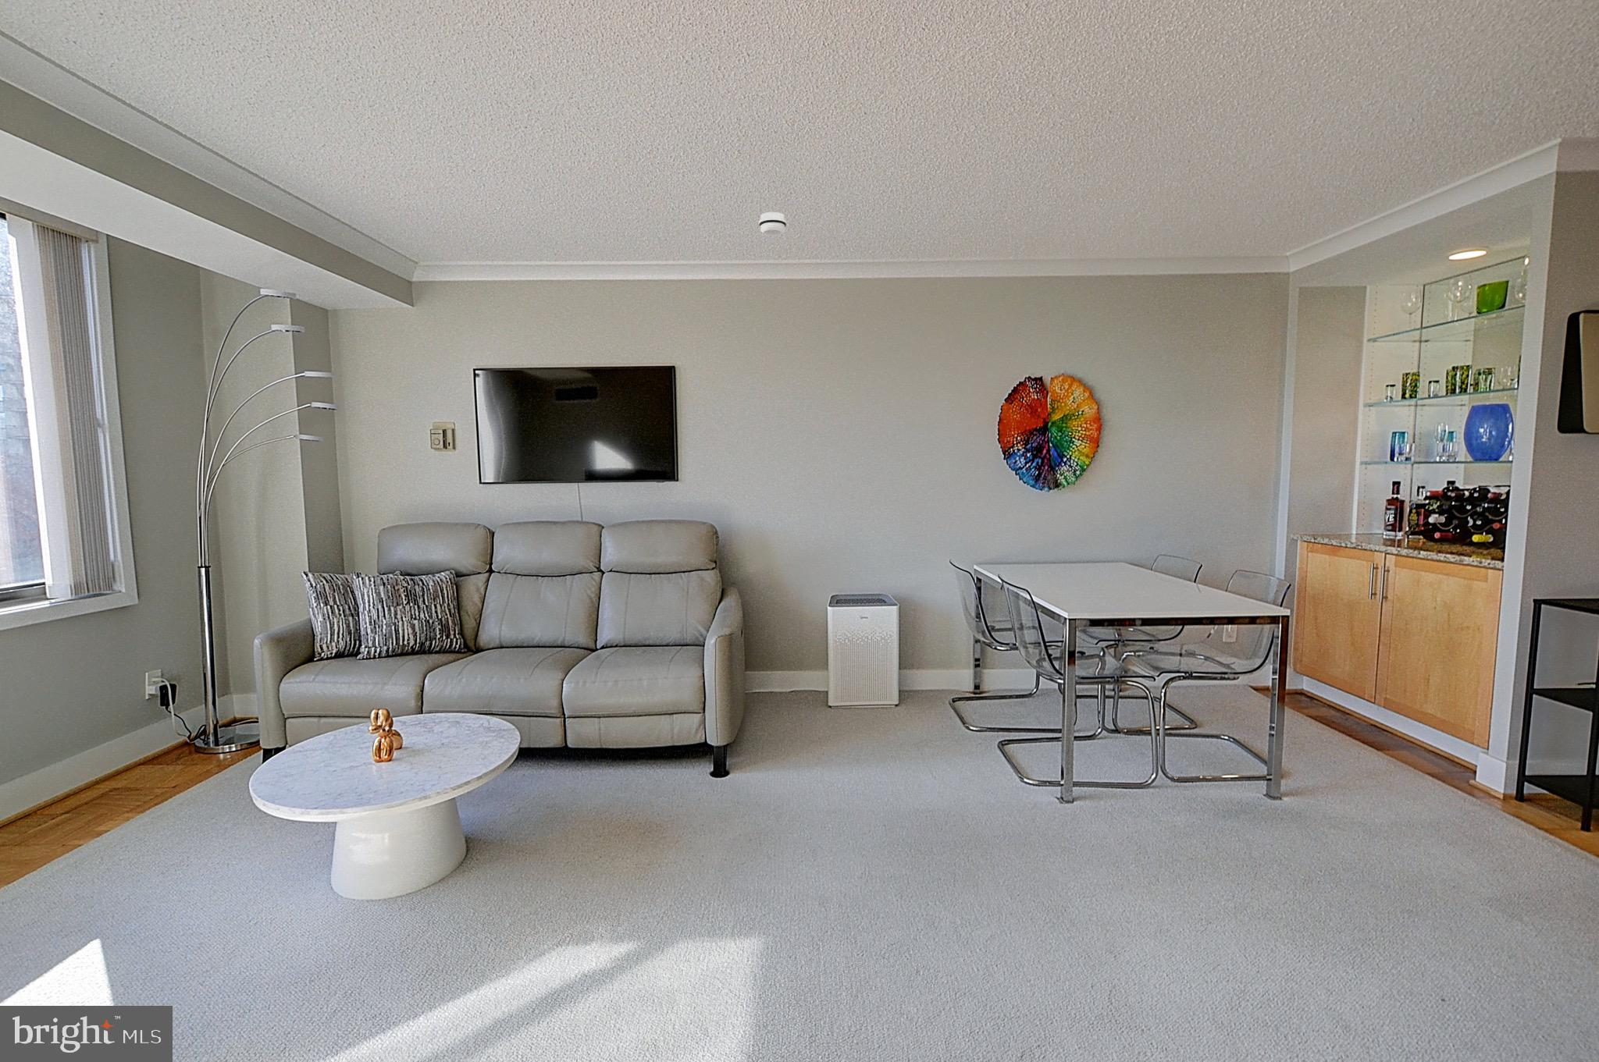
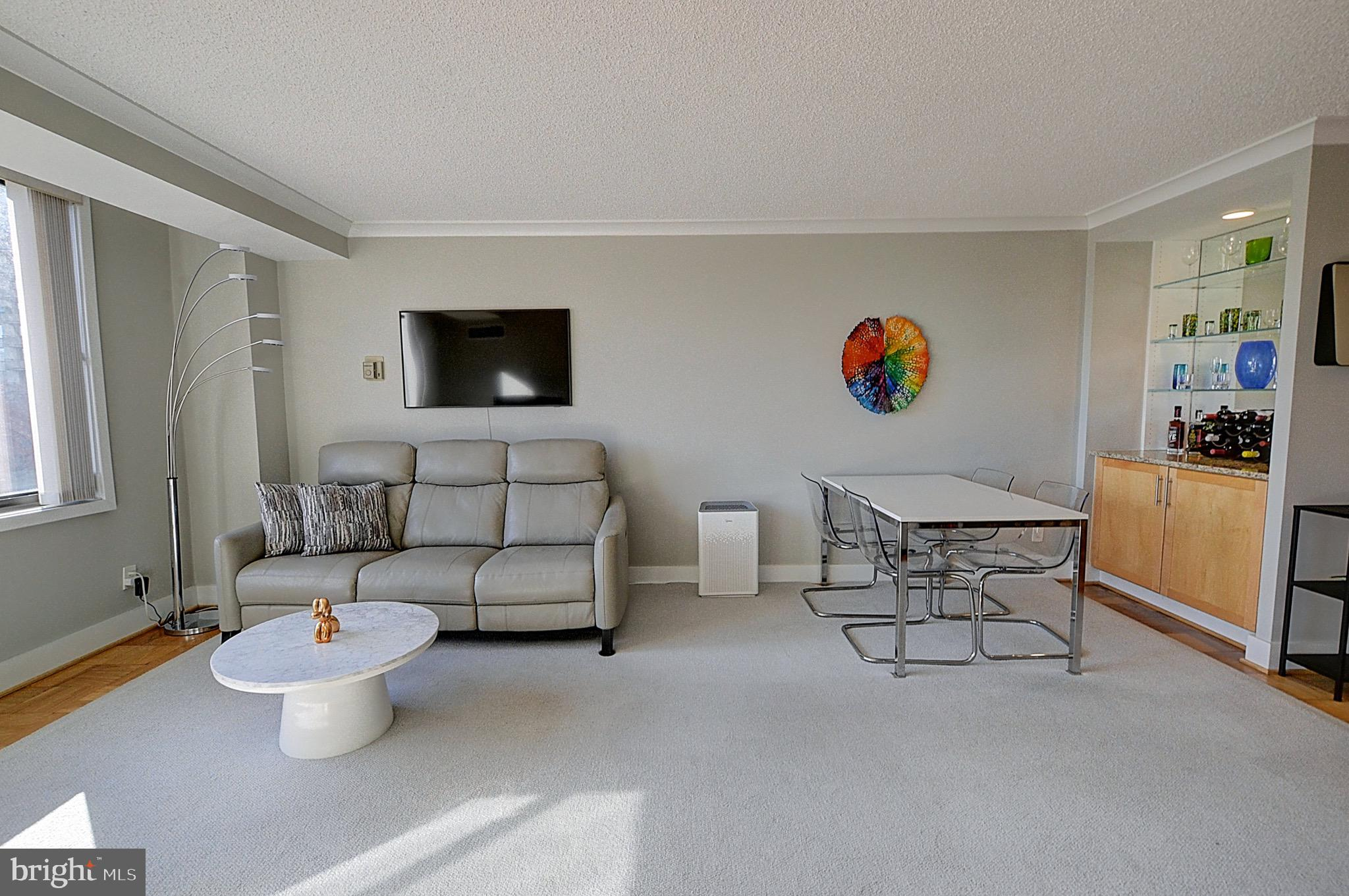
- smoke detector (772, 224)
